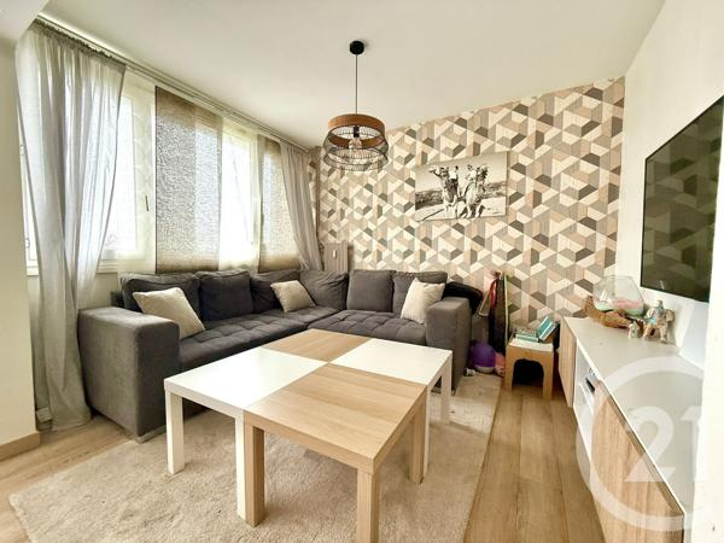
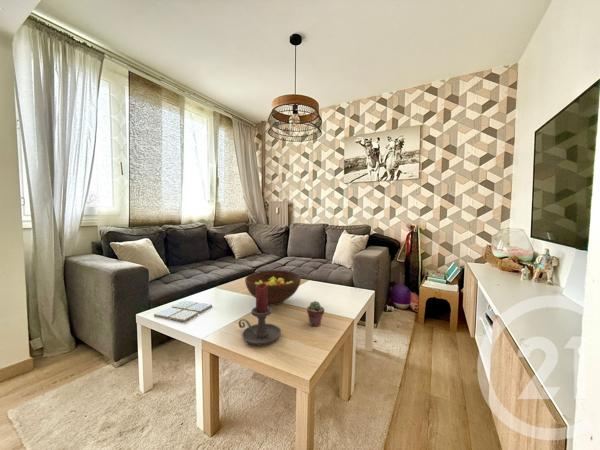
+ candle holder (257, 309)
+ drink coaster (184, 309)
+ fruit bowl (273, 289)
+ potted succulent (315, 312)
